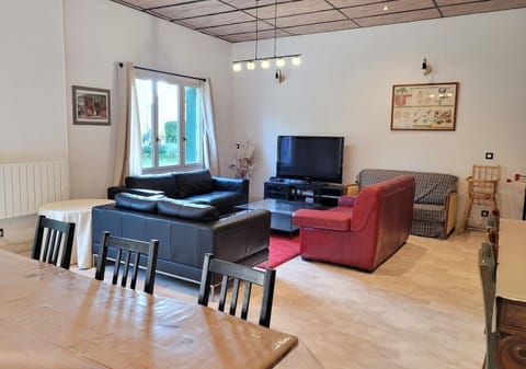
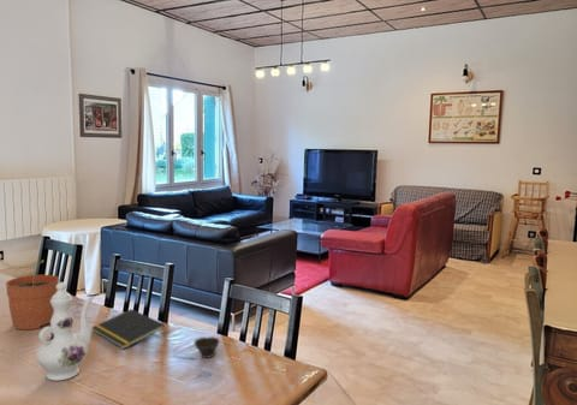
+ cup (207, 349)
+ notepad (127, 327)
+ chinaware (67, 326)
+ plant pot (32, 291)
